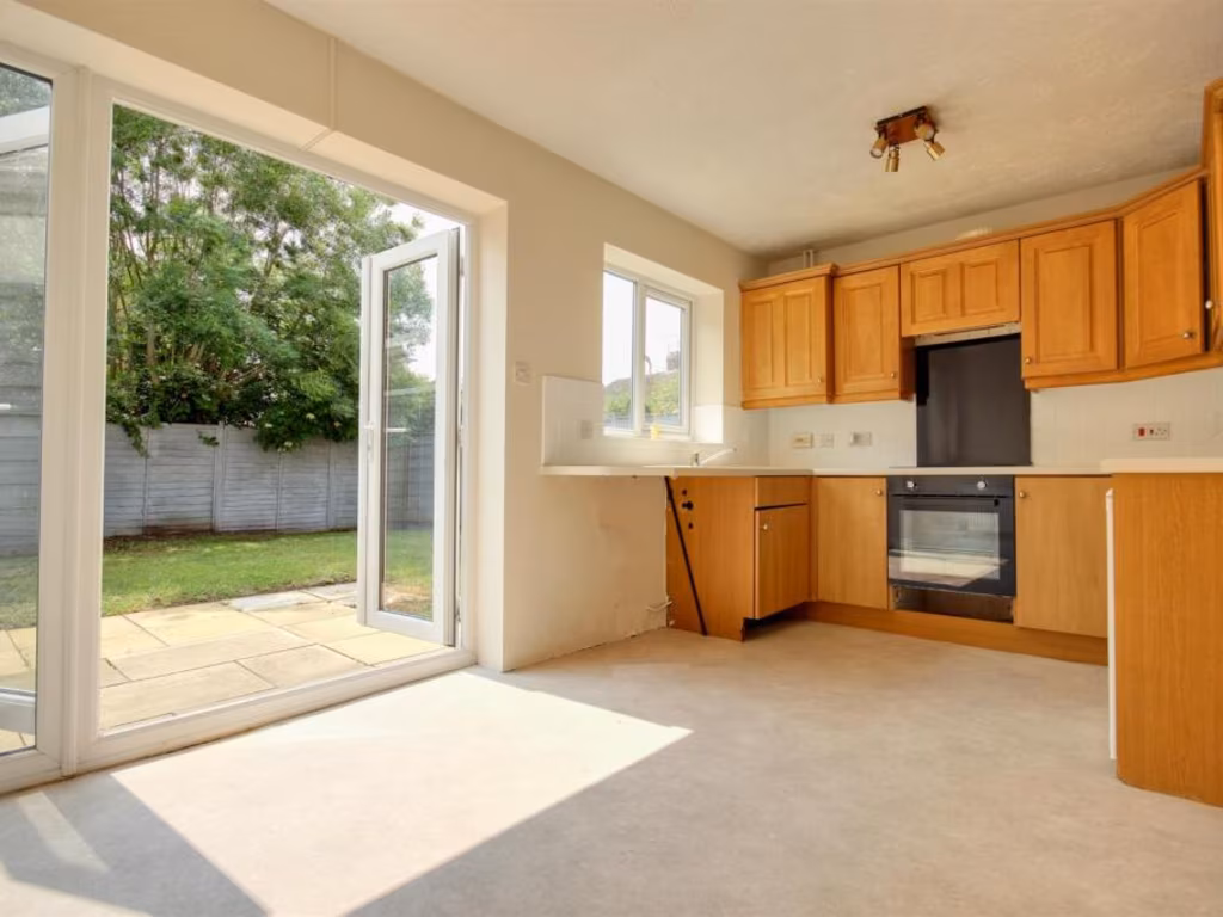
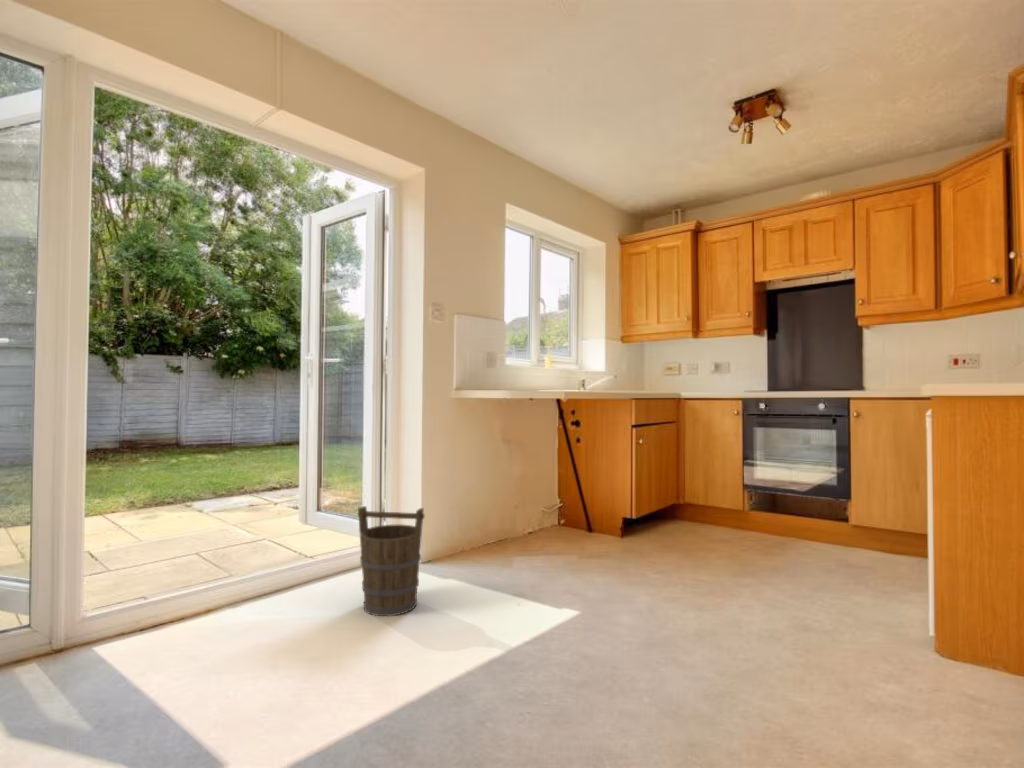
+ bucket (390, 556)
